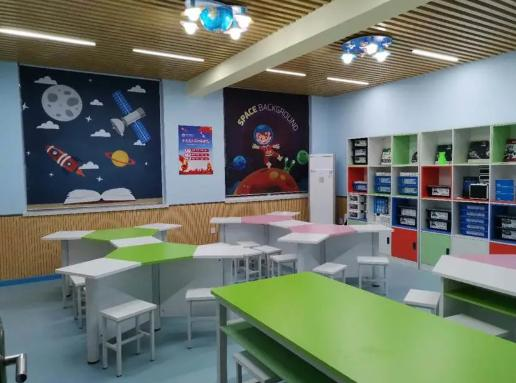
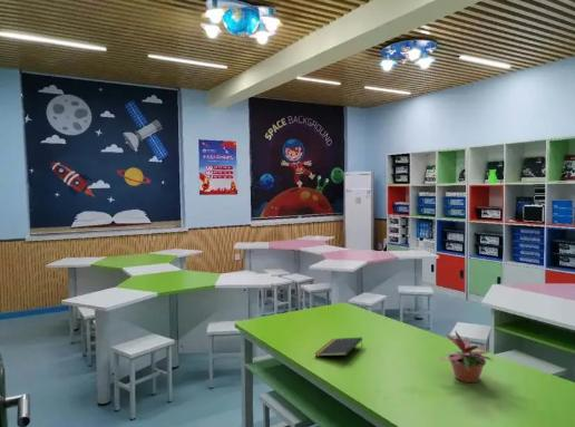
+ potted plant (466, 352)
+ notepad (339, 346)
